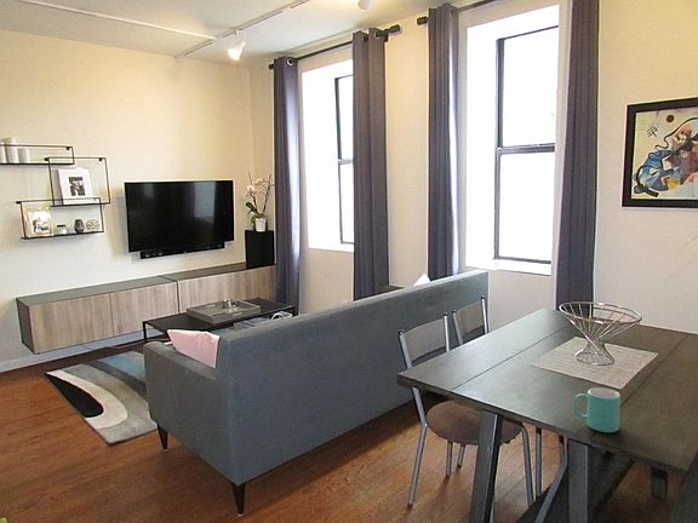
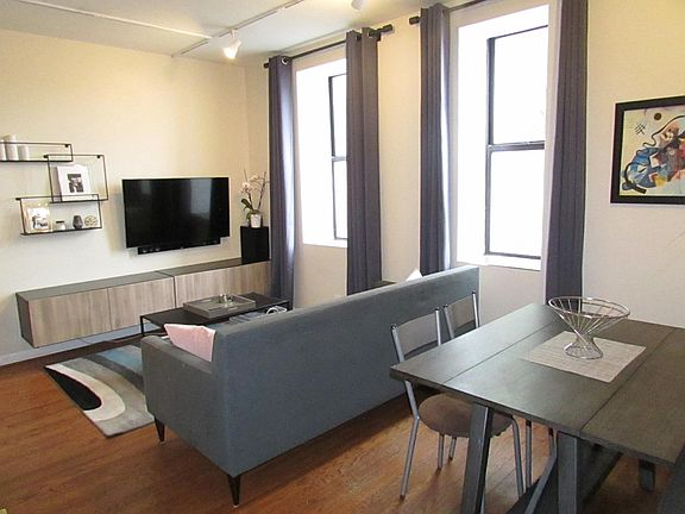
- mug (596, 408)
